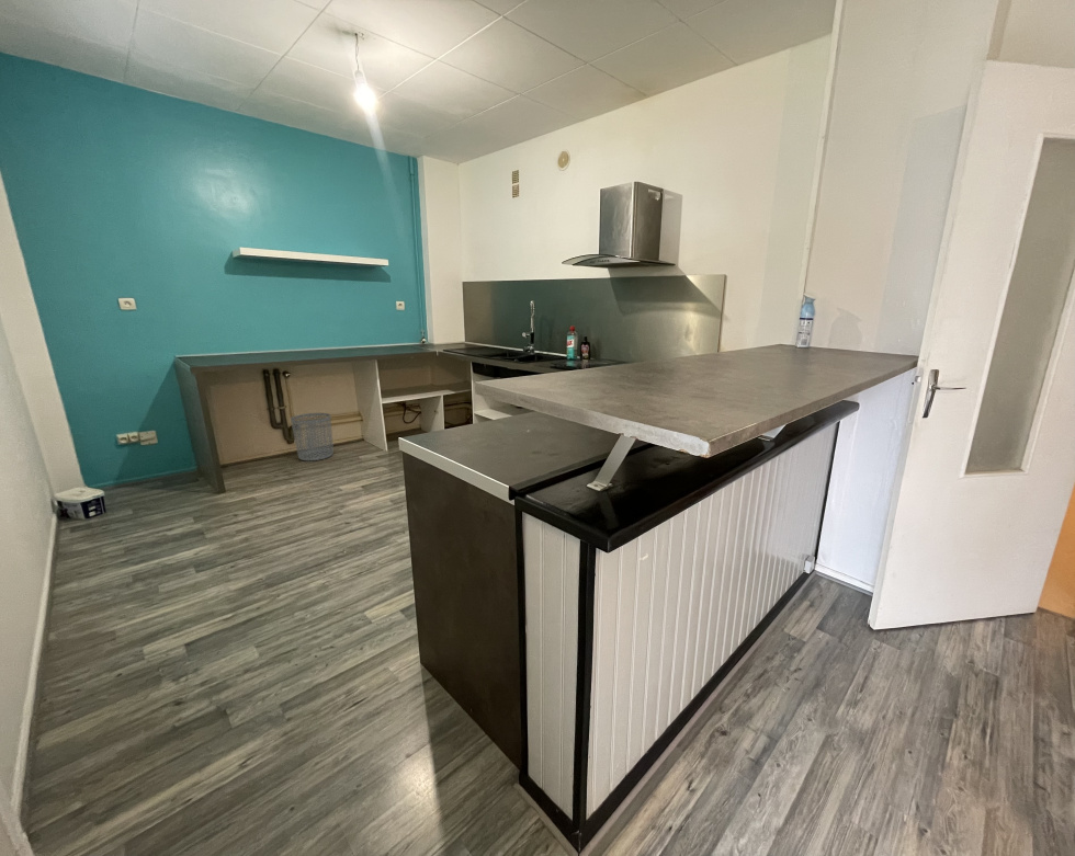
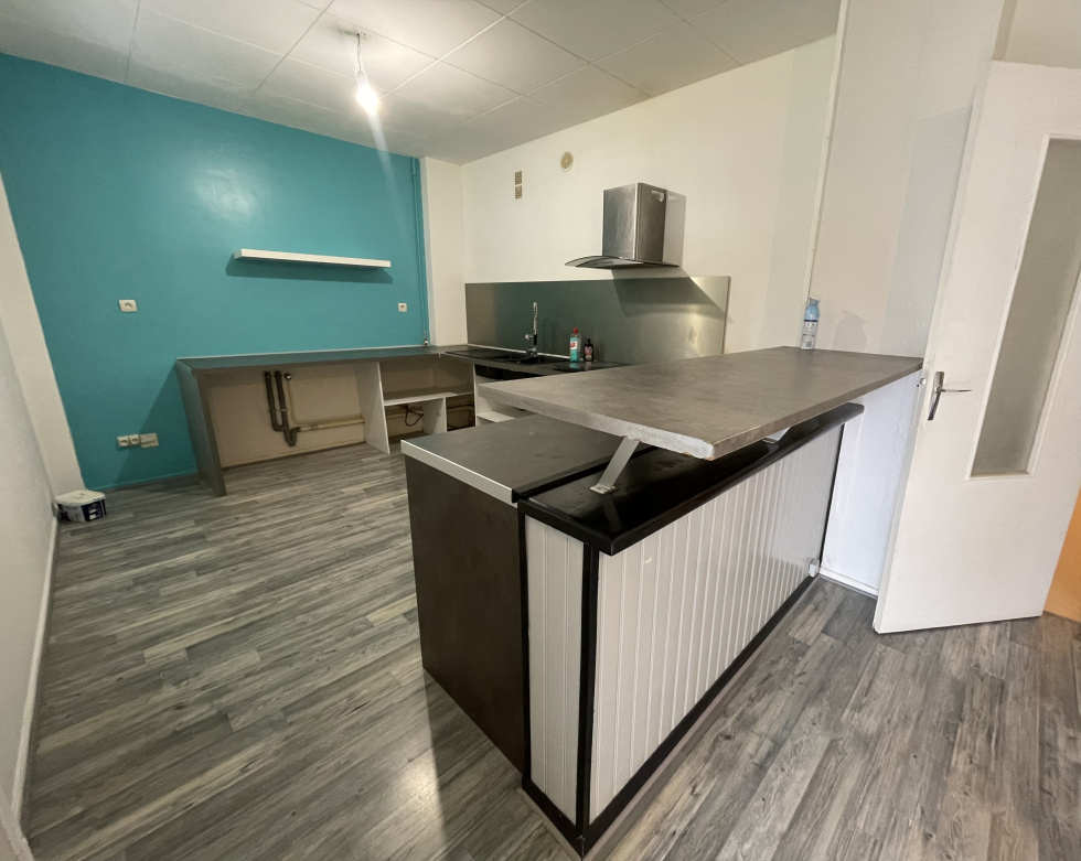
- waste bin (313, 436)
